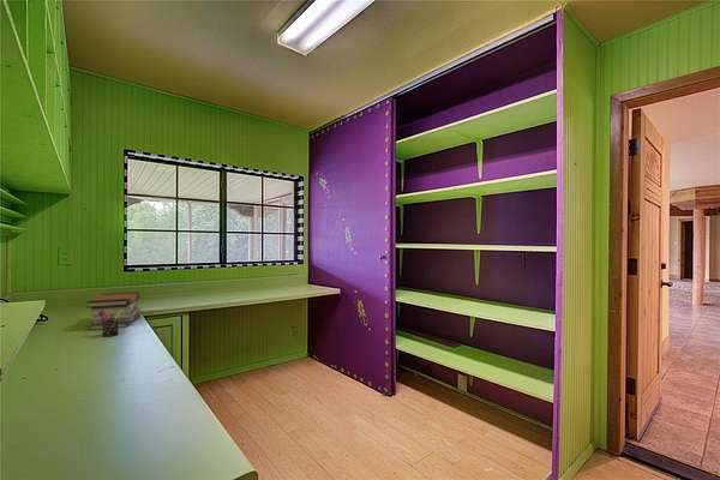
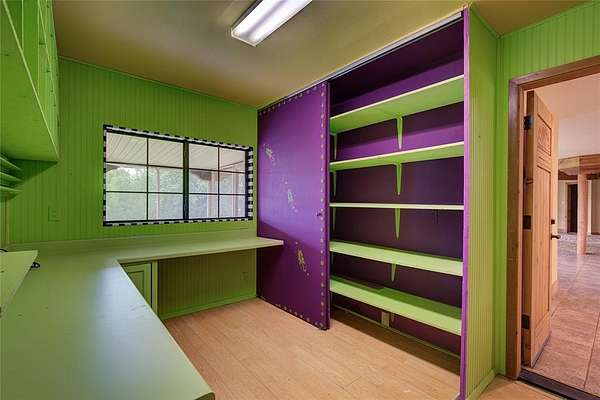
- pen holder (109, 320)
- book stack (115, 310)
